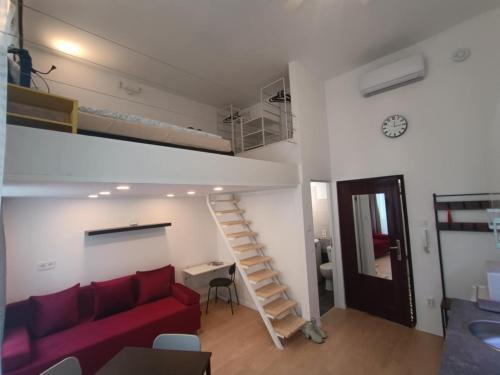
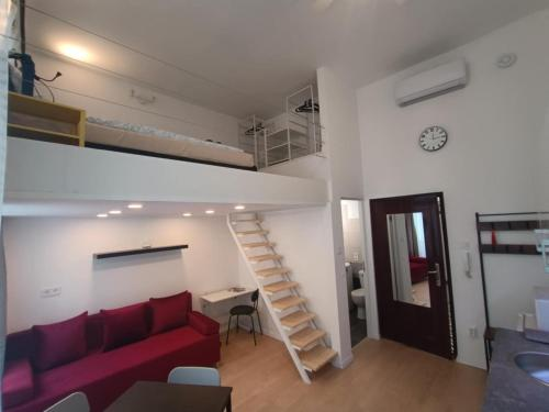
- boots (315, 329)
